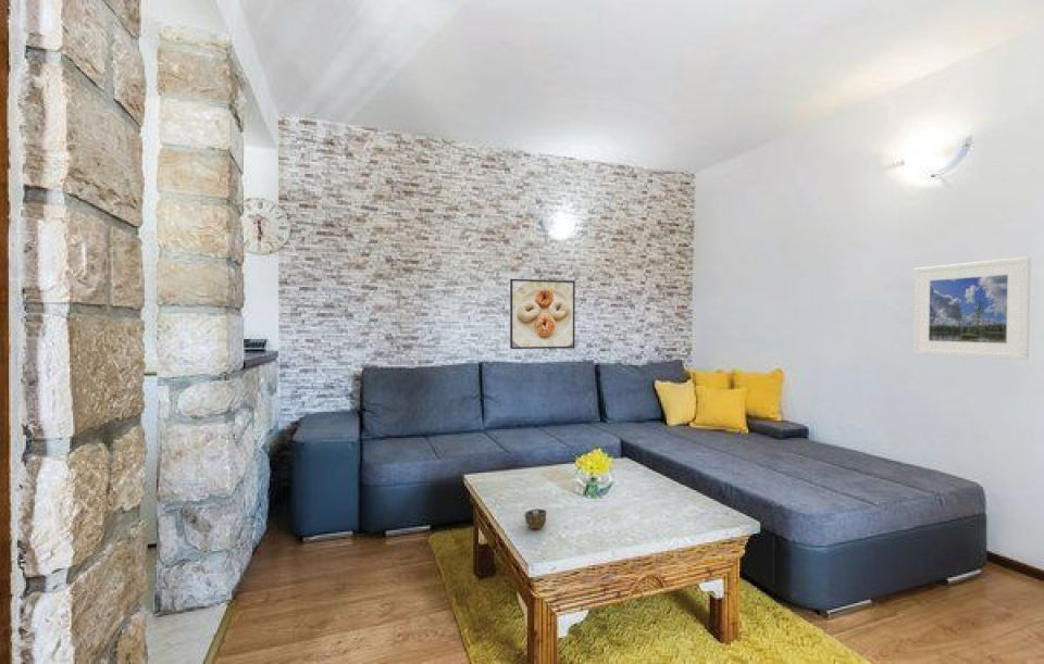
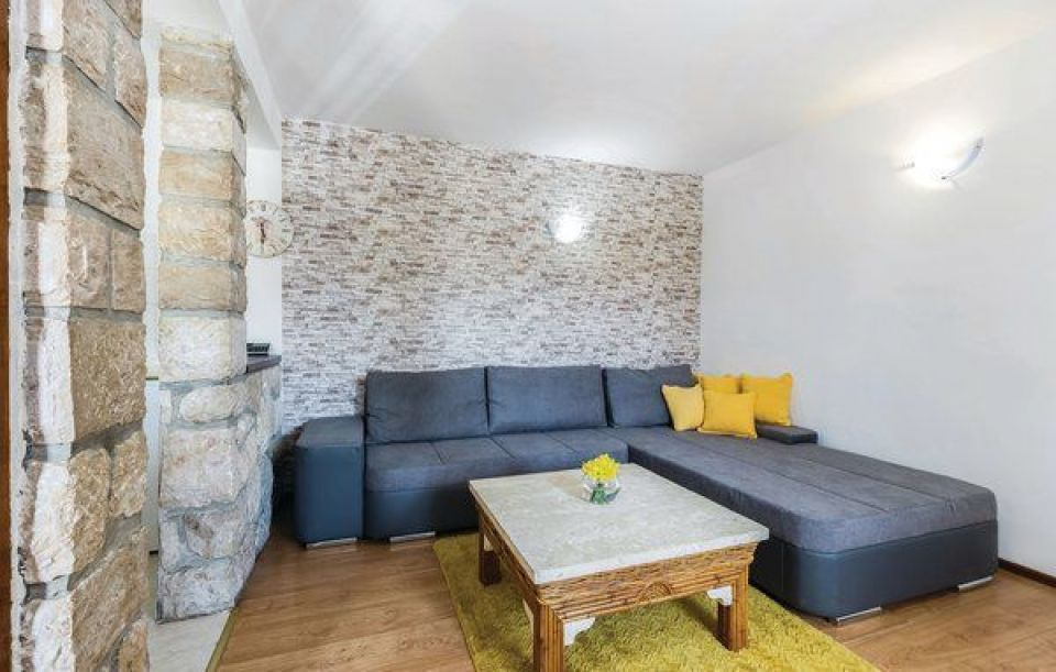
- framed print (966, 310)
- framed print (543, 314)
- cup (534, 516)
